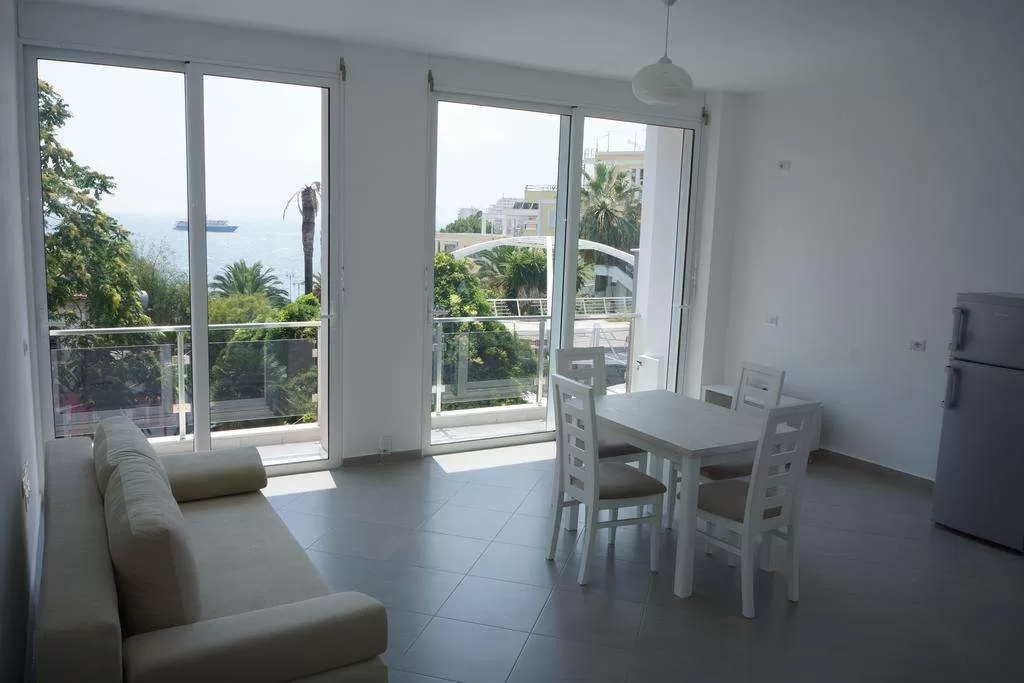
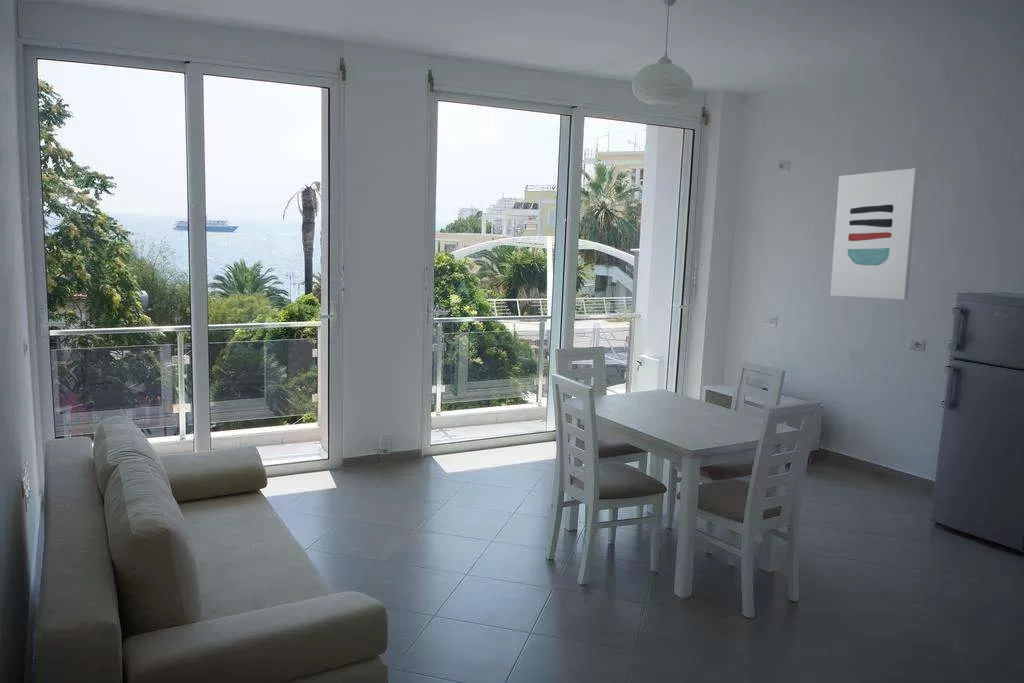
+ wall art (871, 235)
